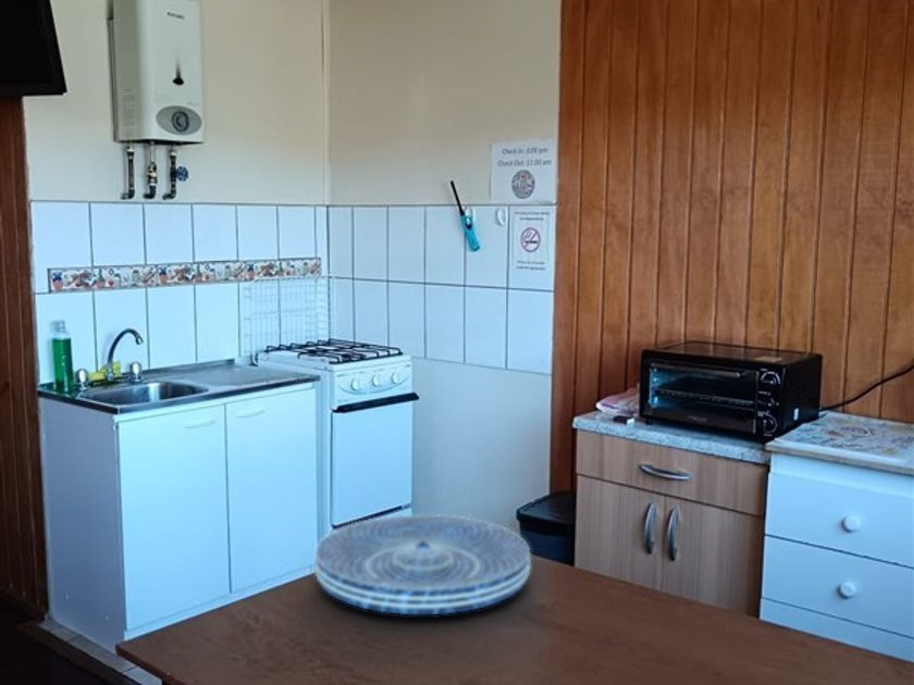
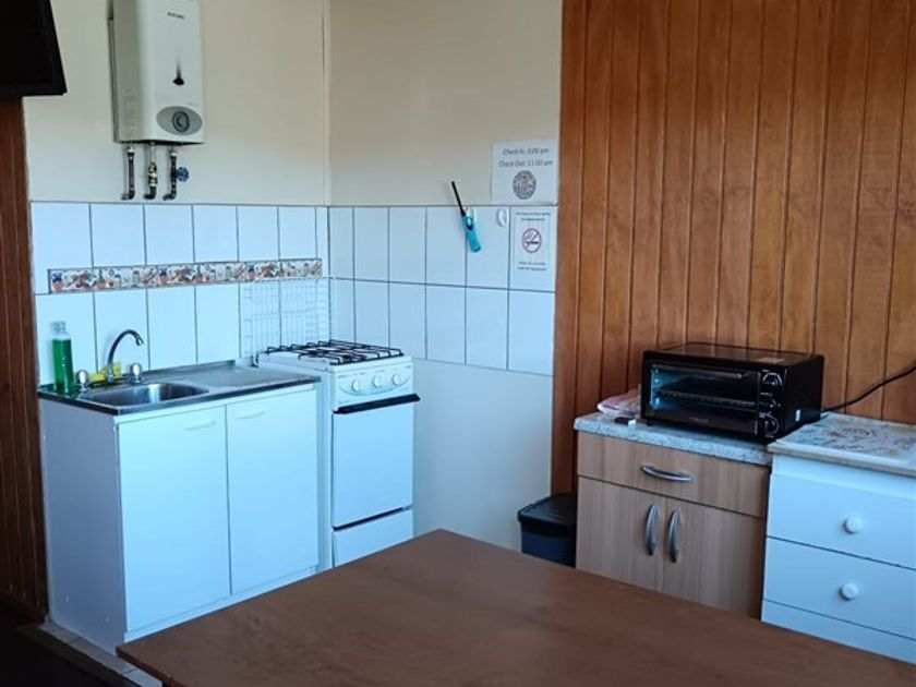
- placemat (422, 562)
